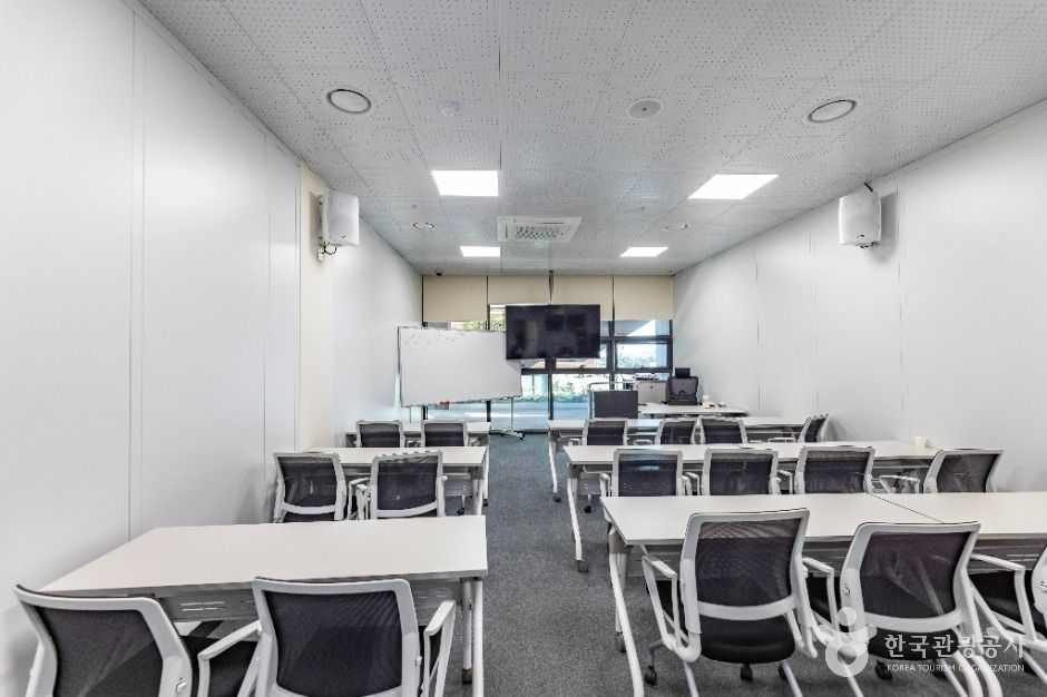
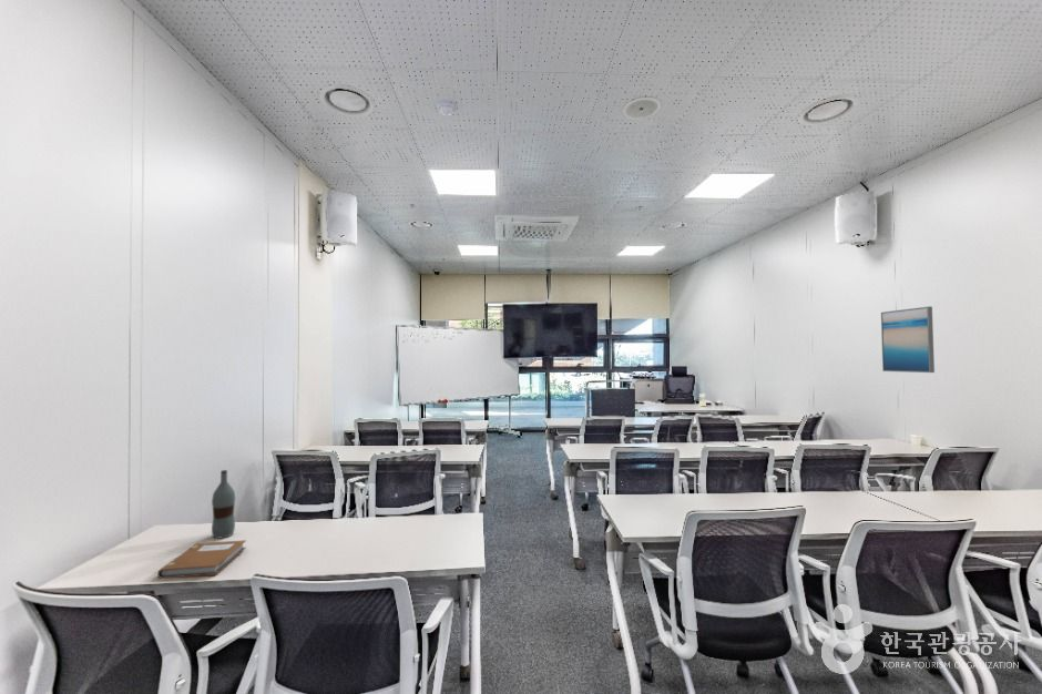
+ bottle (223, 502)
+ notebook (205, 557)
+ wall art (906, 340)
